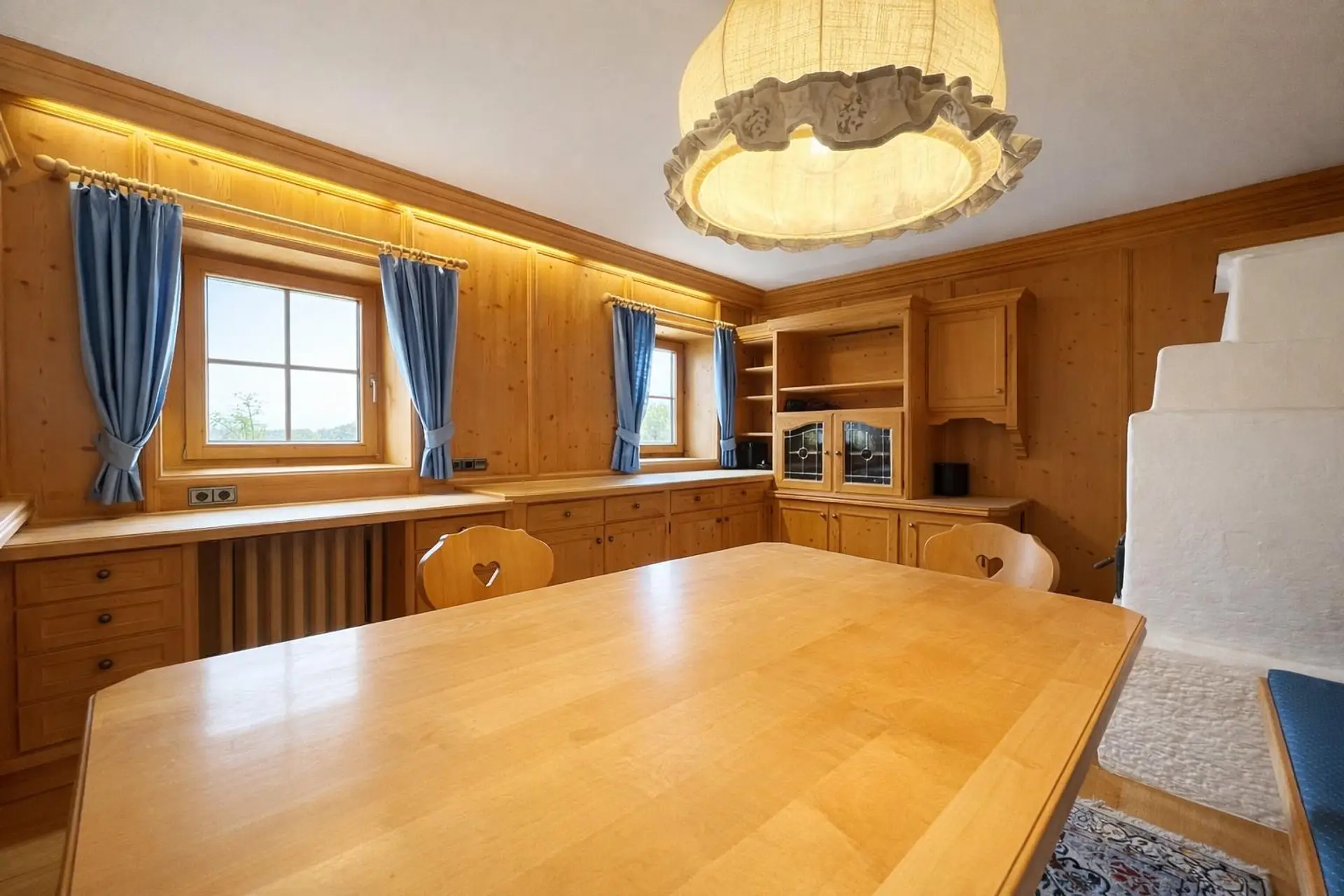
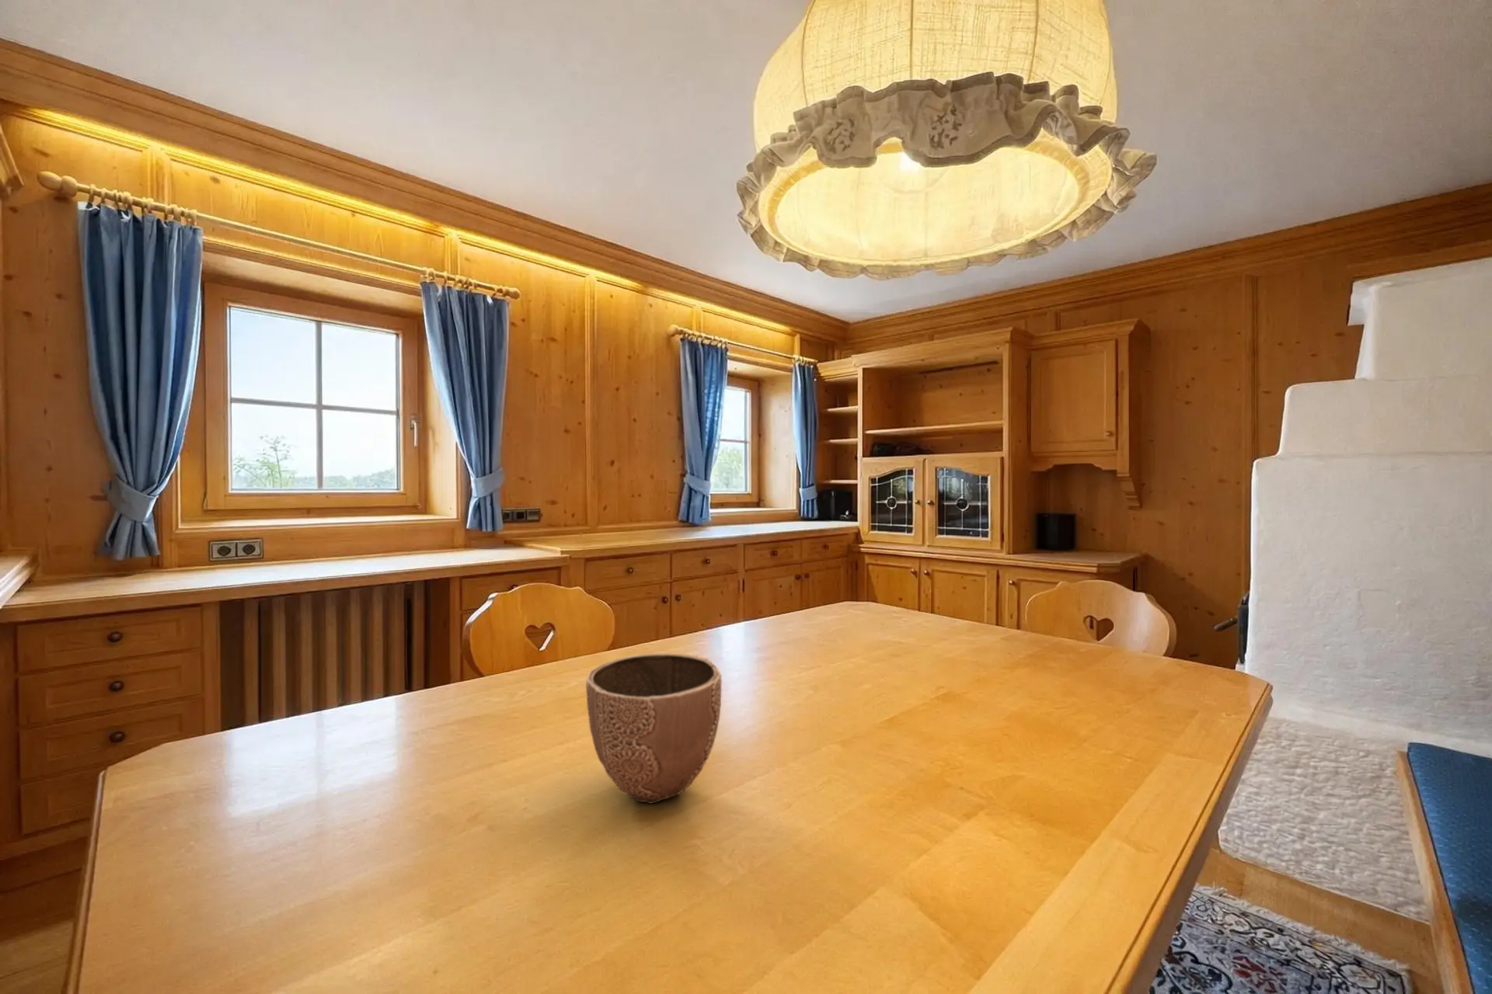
+ decorative bowl (654, 731)
